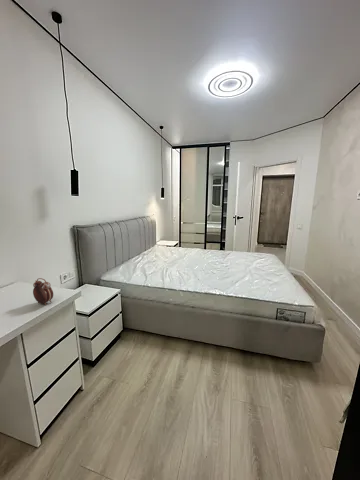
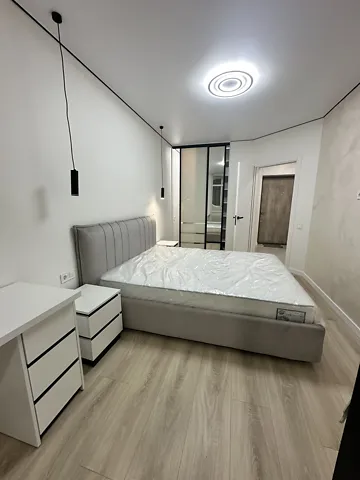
- alarm clock (42, 290)
